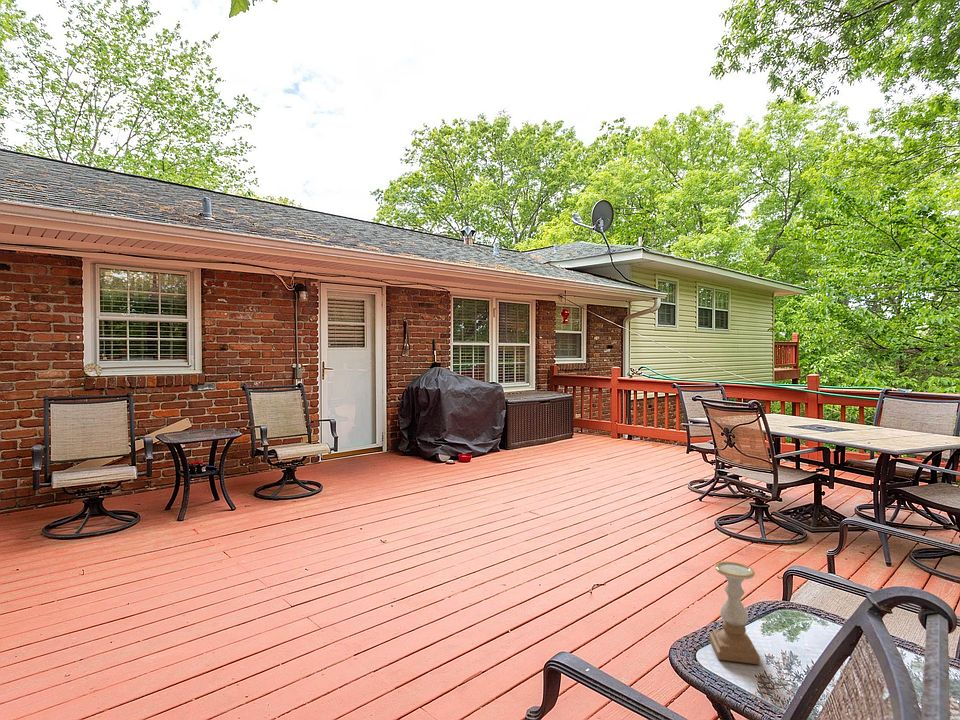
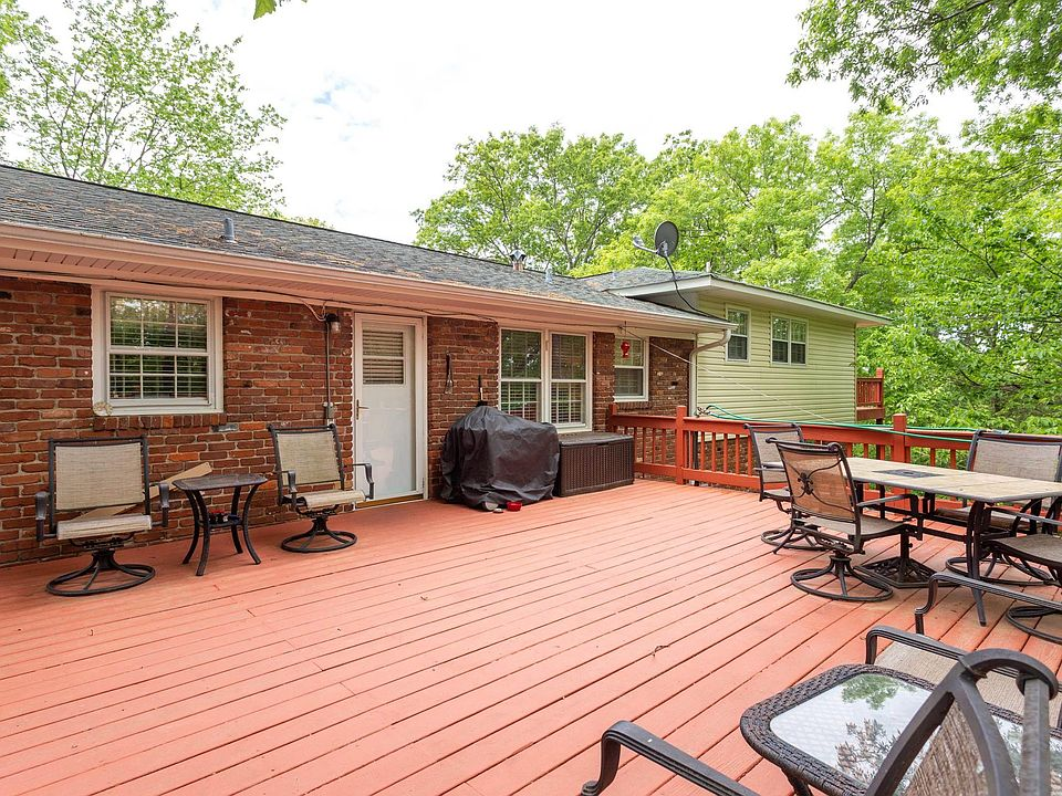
- candle holder (734, 609)
